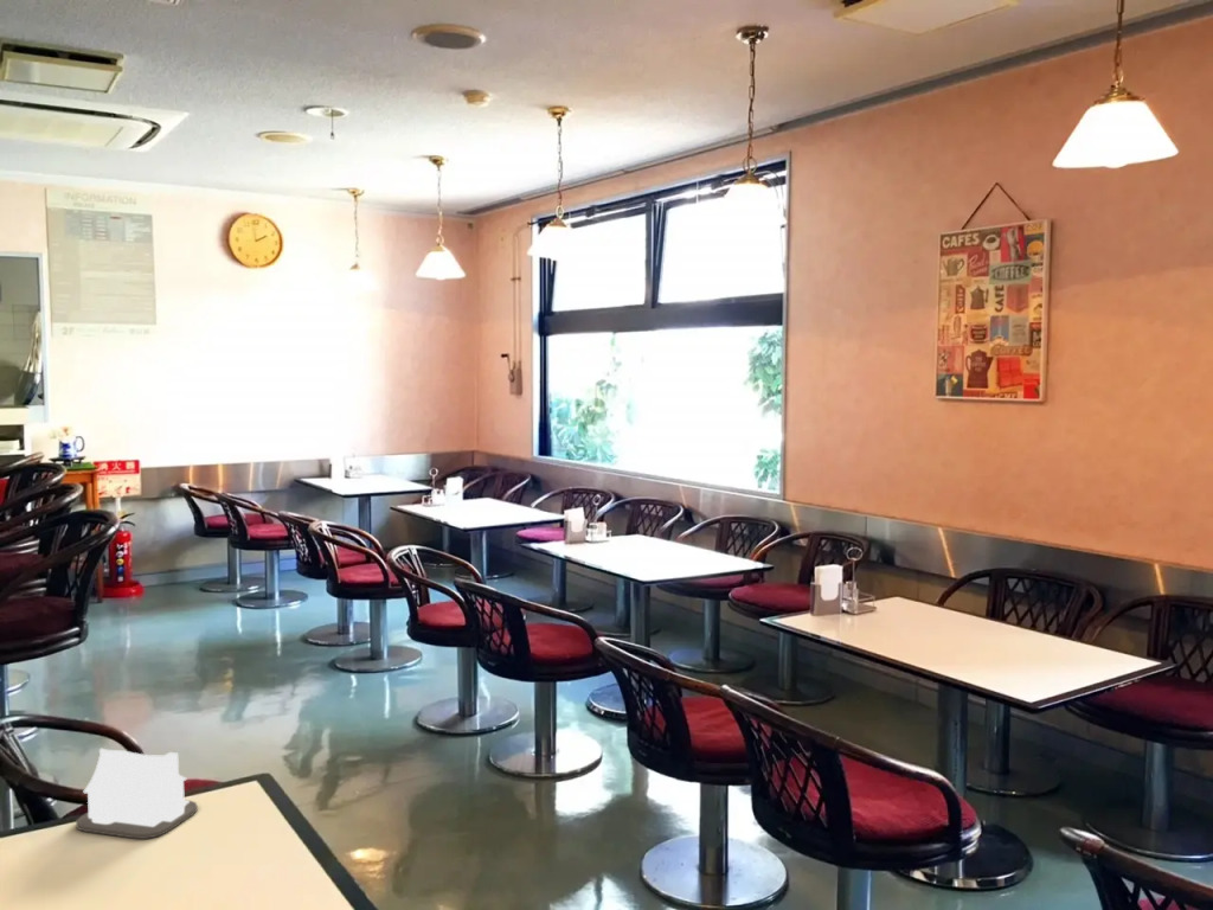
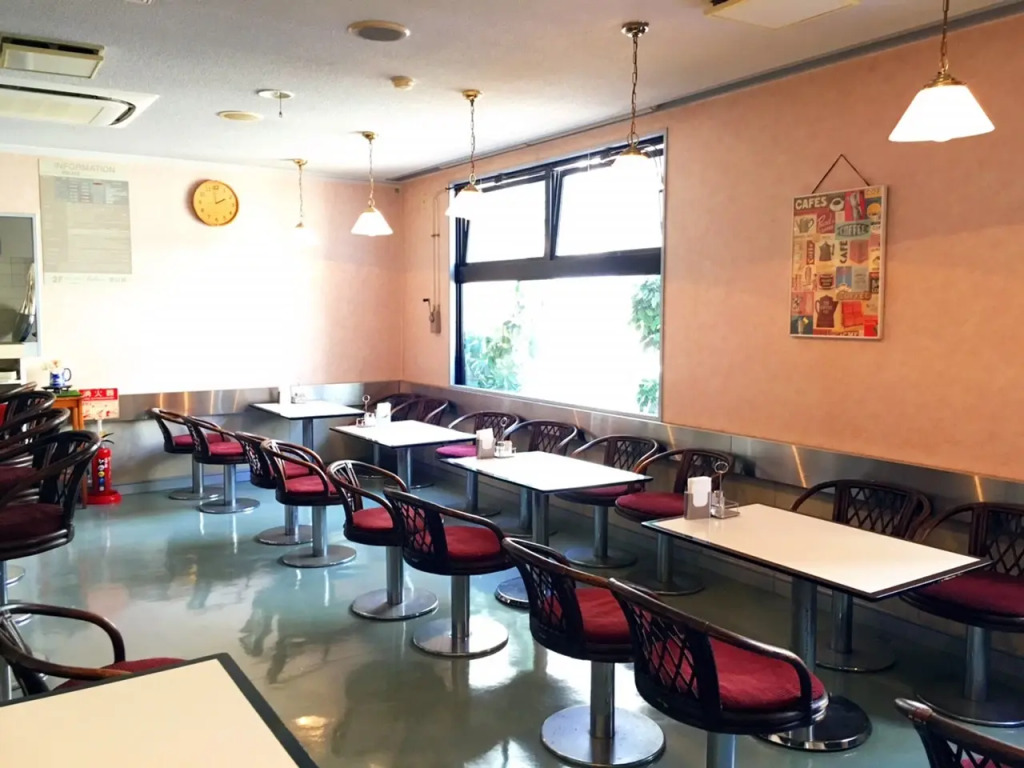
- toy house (136, 783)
